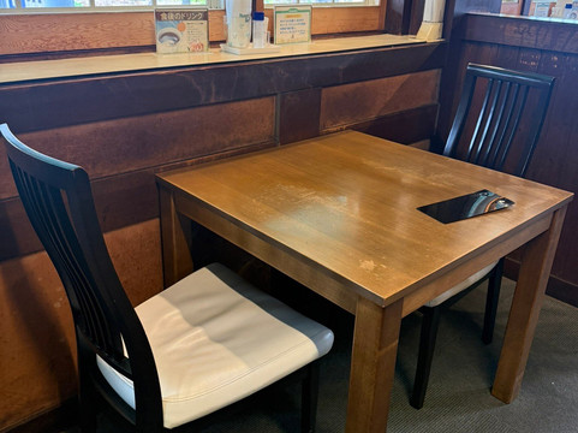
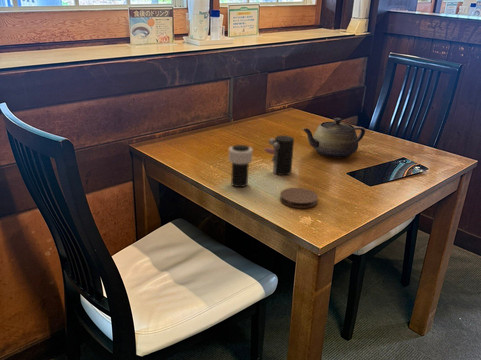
+ cup (240, 165)
+ cup (278, 155)
+ coaster (298, 197)
+ teapot (333, 136)
